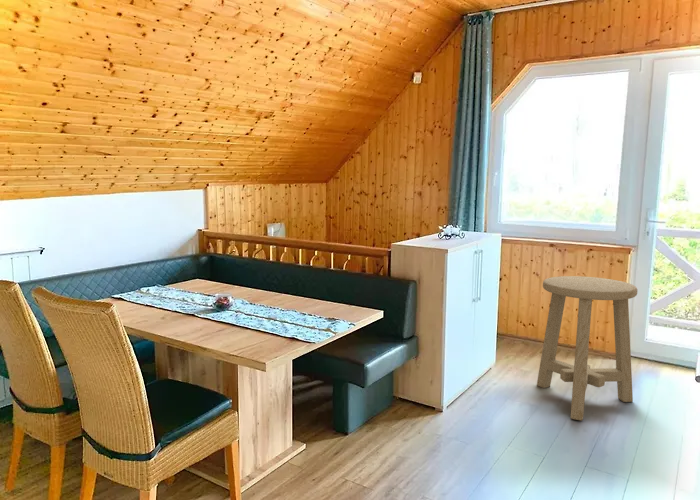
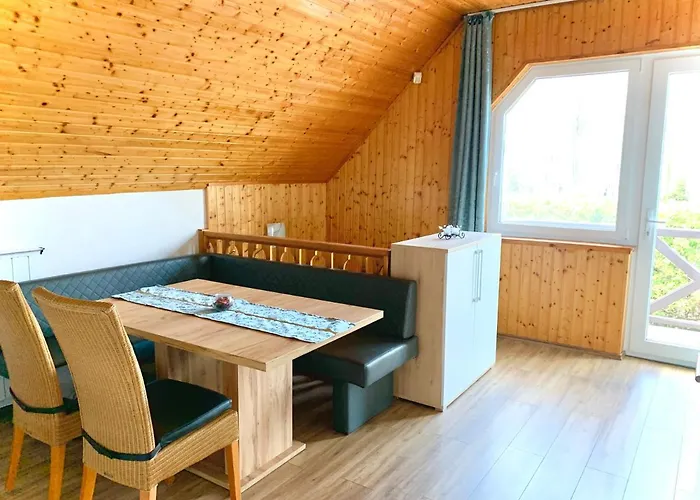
- stool (581, 341)
